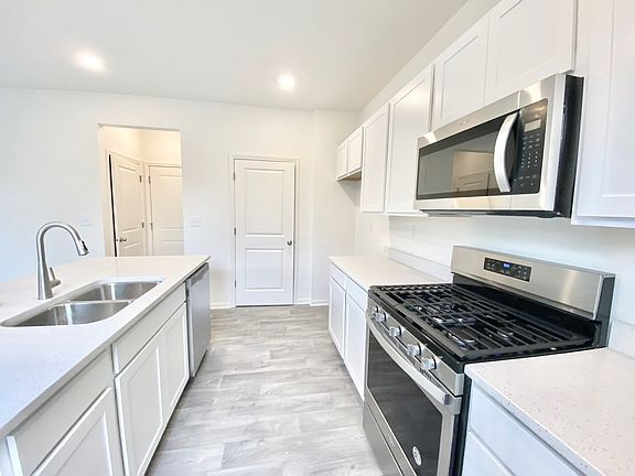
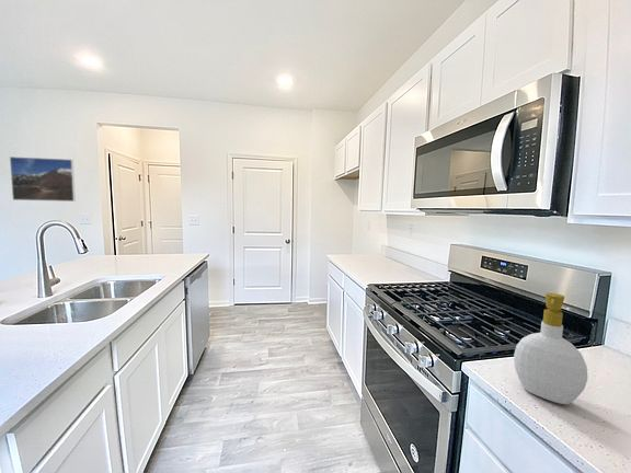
+ soap bottle (549, 346)
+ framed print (43, 180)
